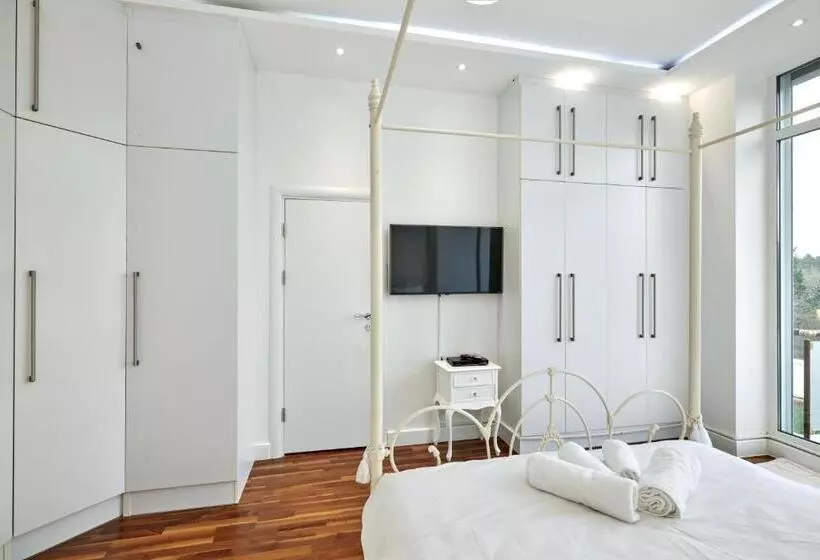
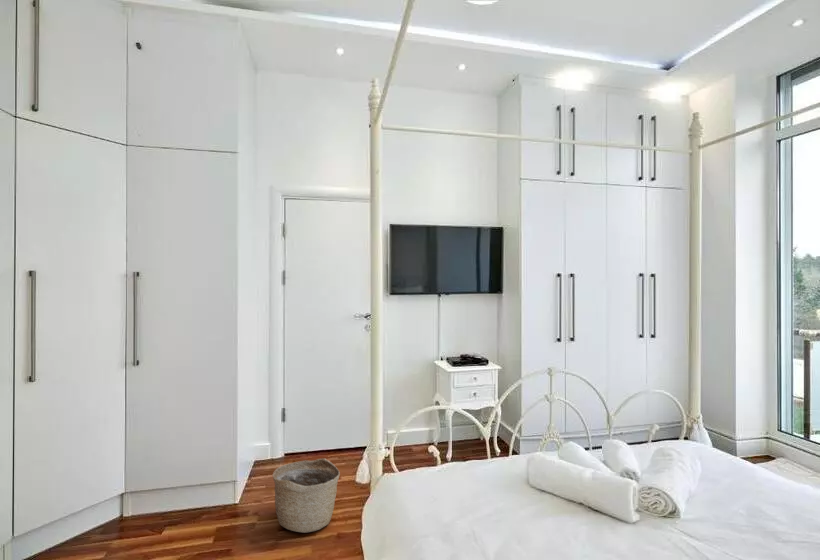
+ basket (306, 492)
